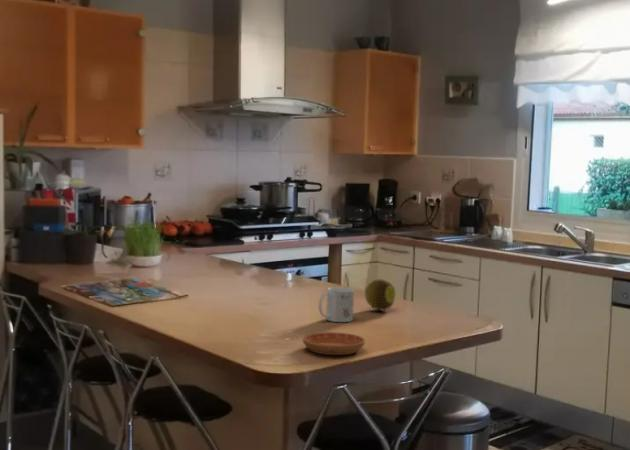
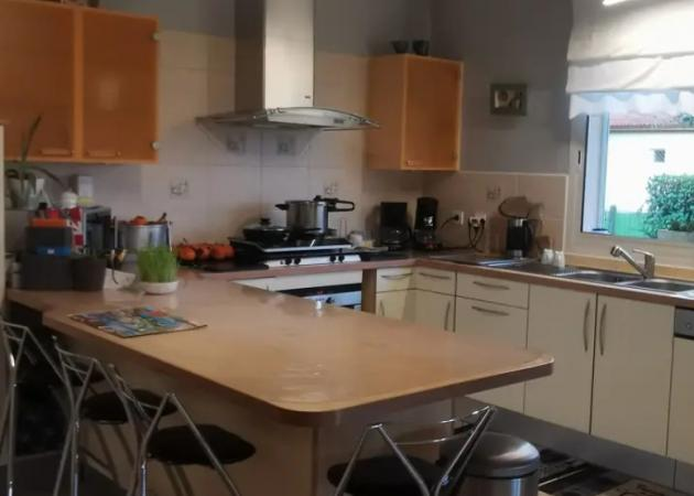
- fruit (380, 294)
- mug (335, 304)
- saucer (333, 344)
